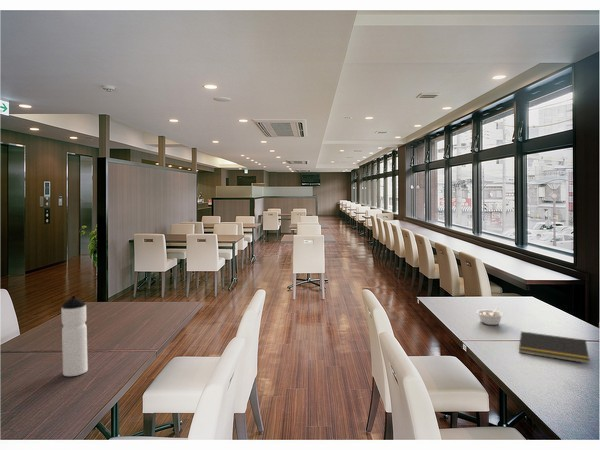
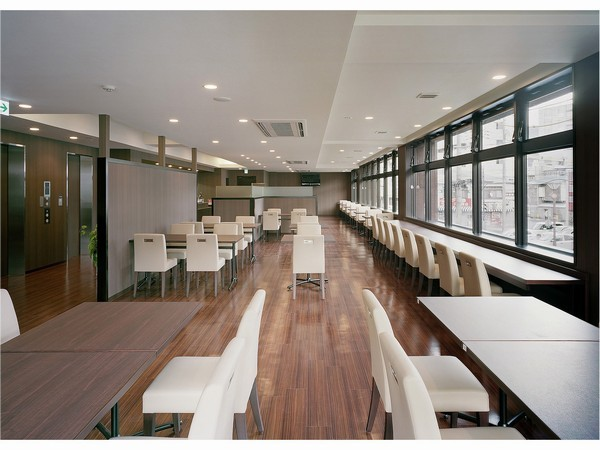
- notepad (552, 346)
- water bottle (74, 334)
- legume (489, 316)
